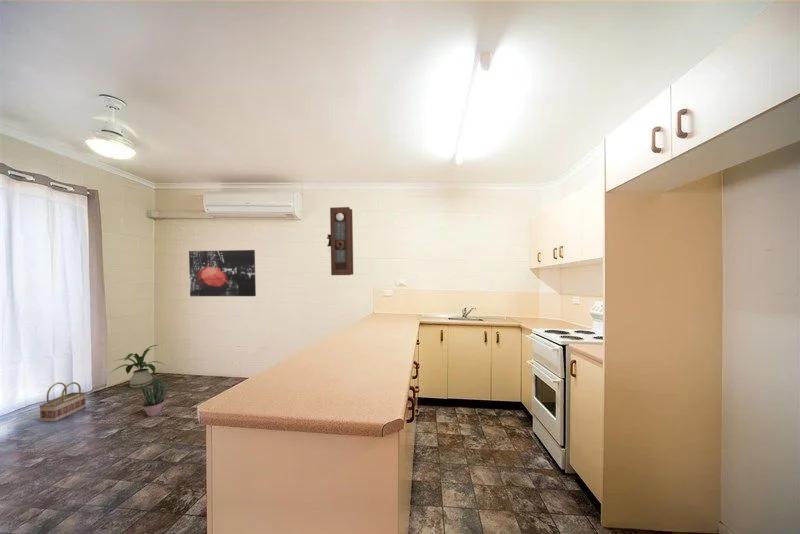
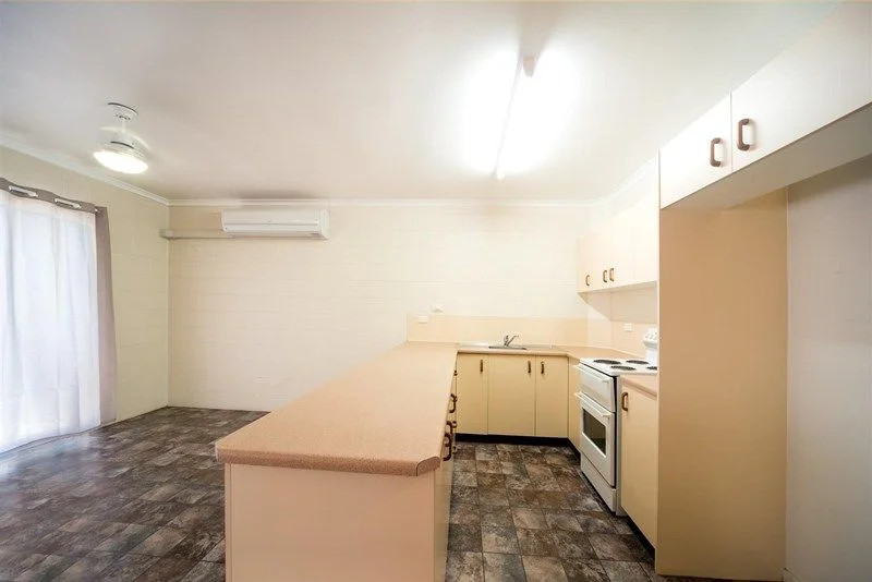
- wall art (222, 273)
- pendulum clock (338, 241)
- potted plant (154, 395)
- house plant (138, 365)
- basket (63, 398)
